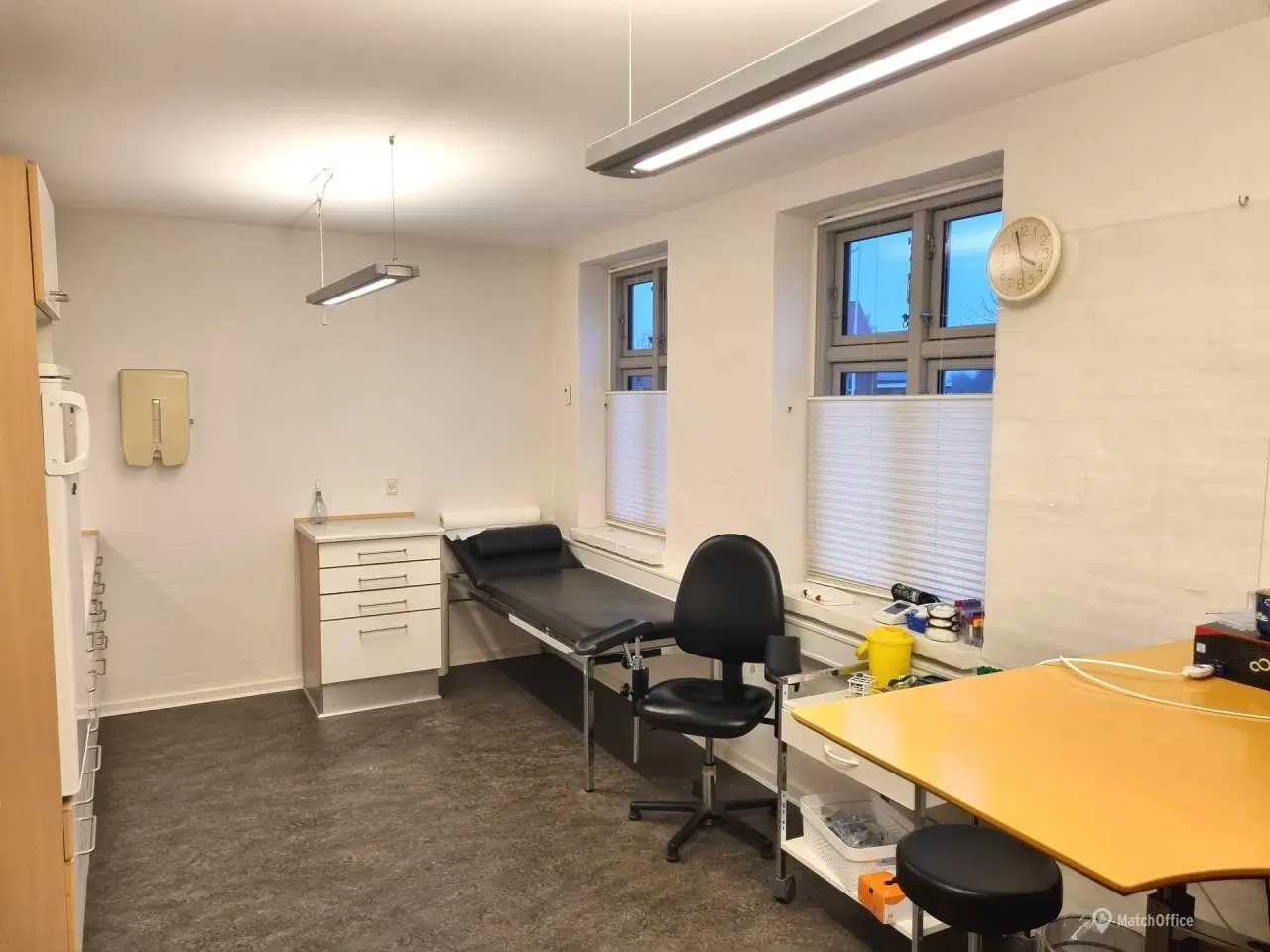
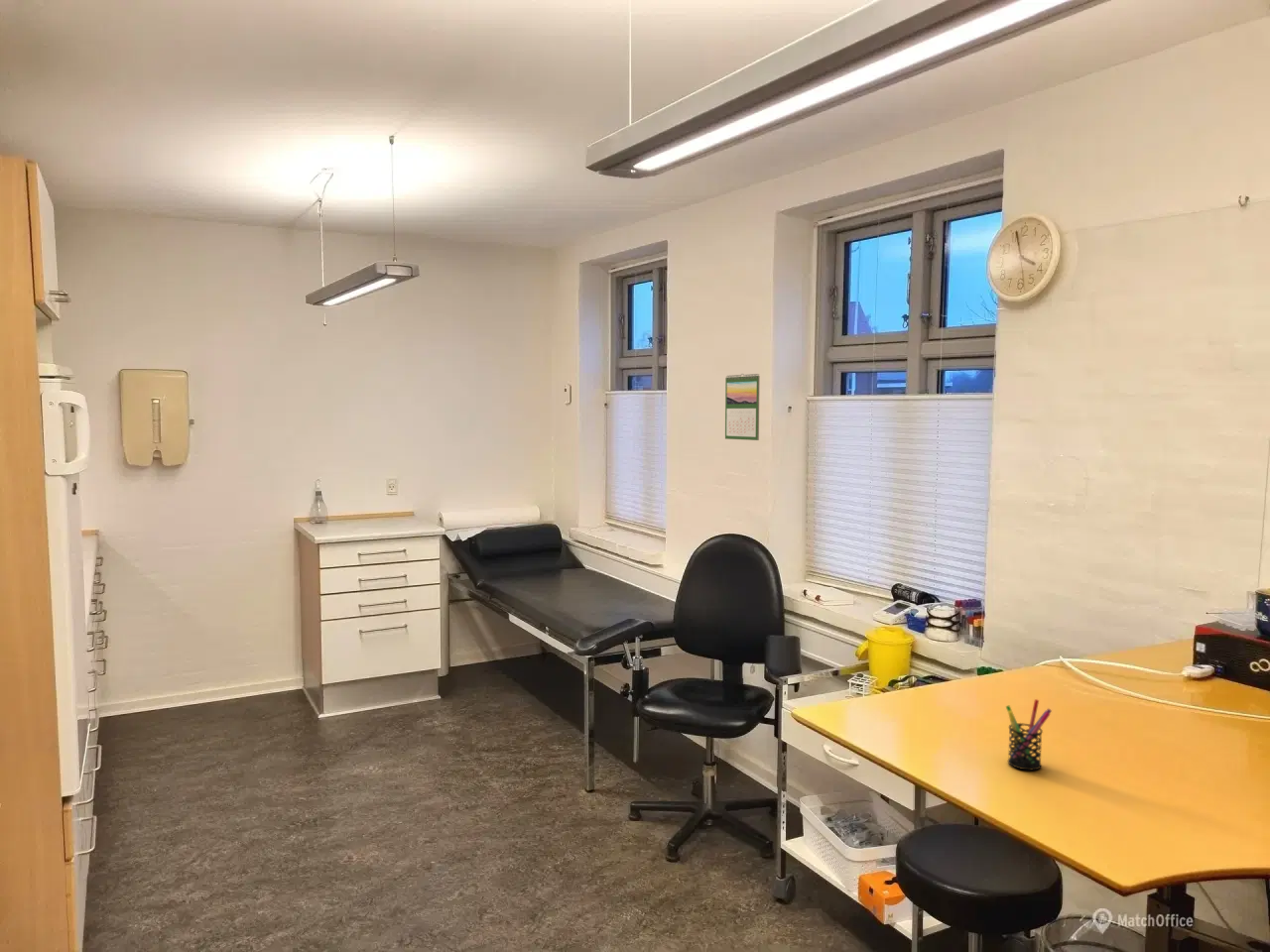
+ pen holder (1023, 731)
+ calendar (741, 407)
